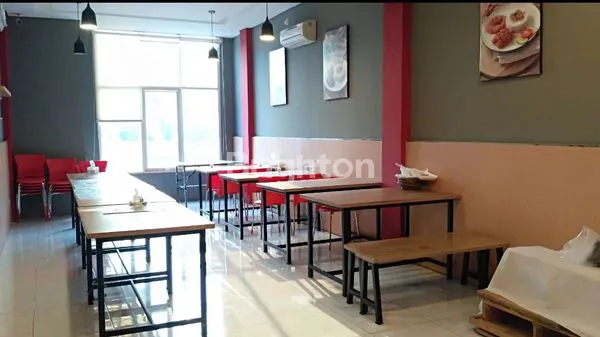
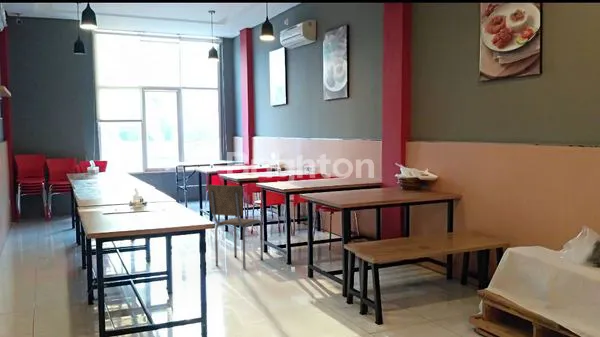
+ dining chair (236, 223)
